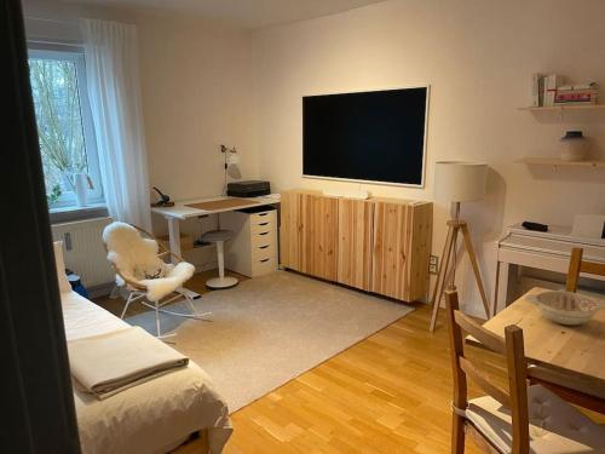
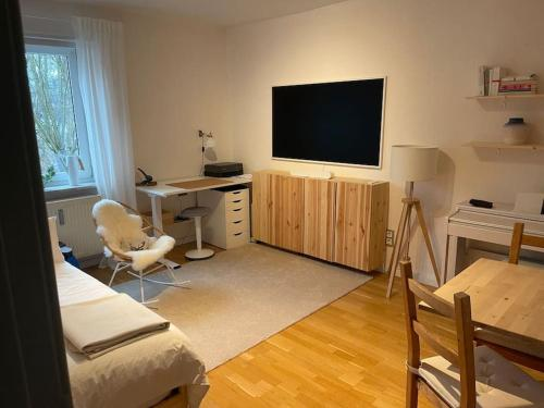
- decorative bowl (564, 310)
